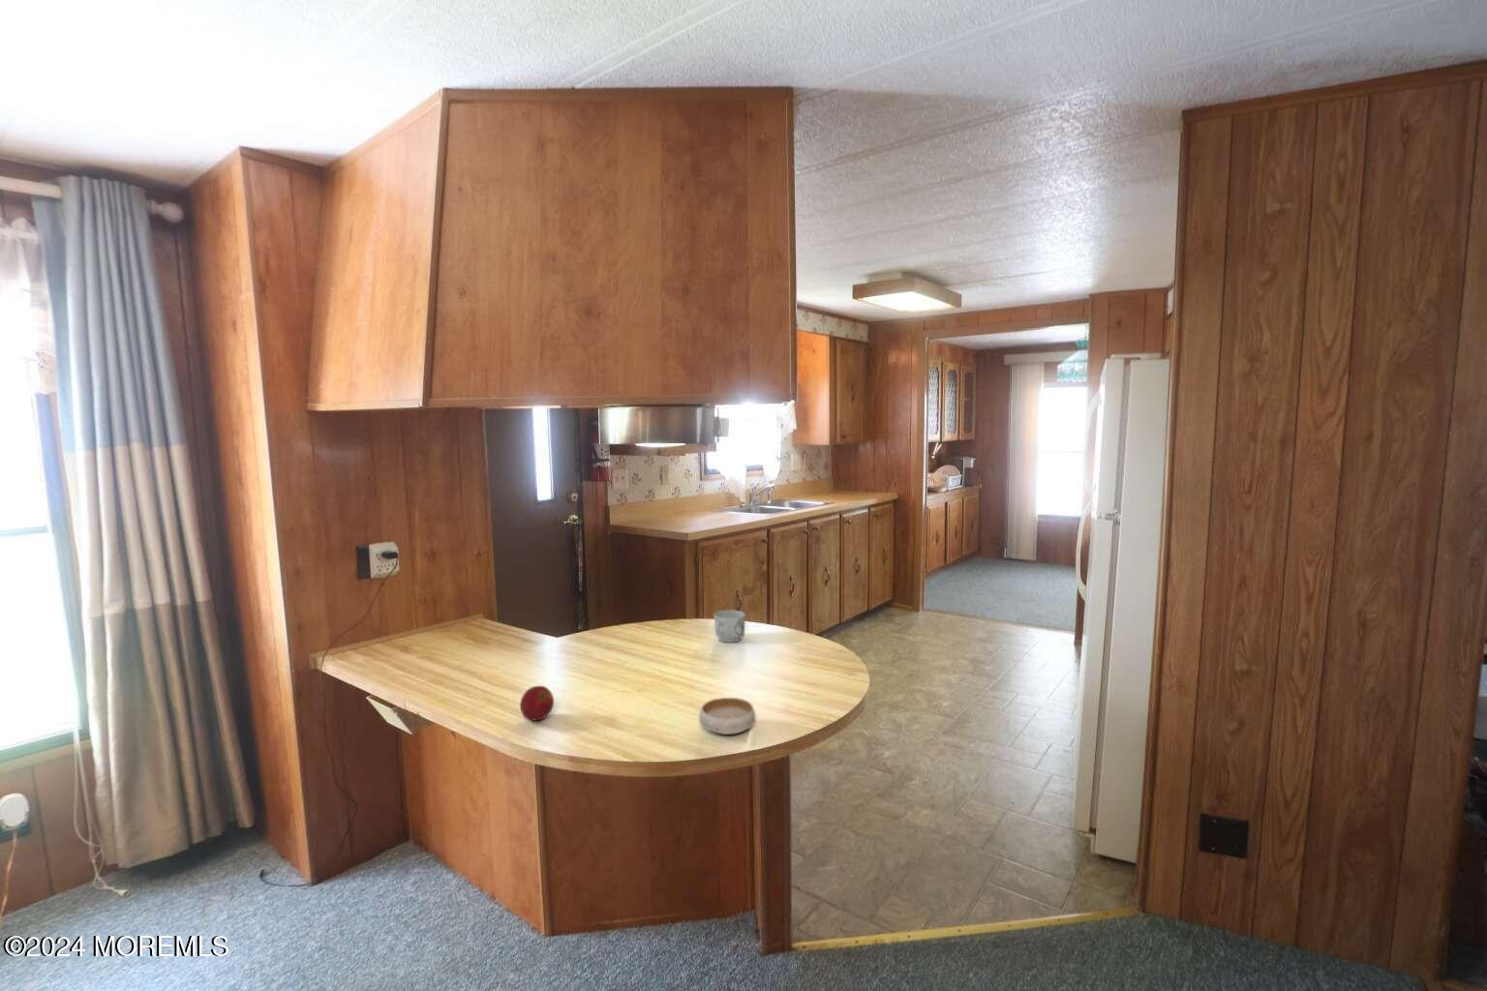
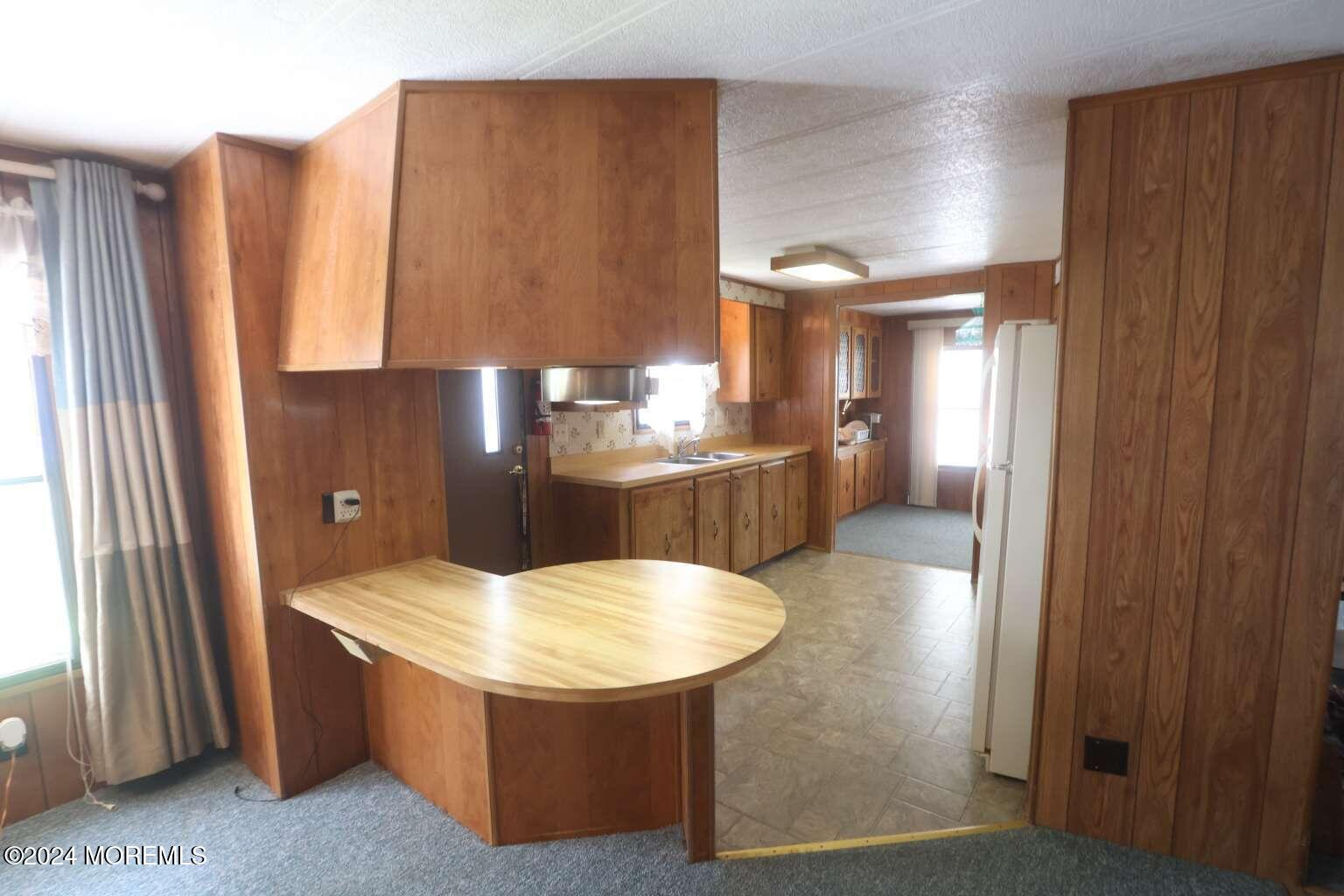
- mug (727, 627)
- bowl (727, 717)
- apple (537, 702)
